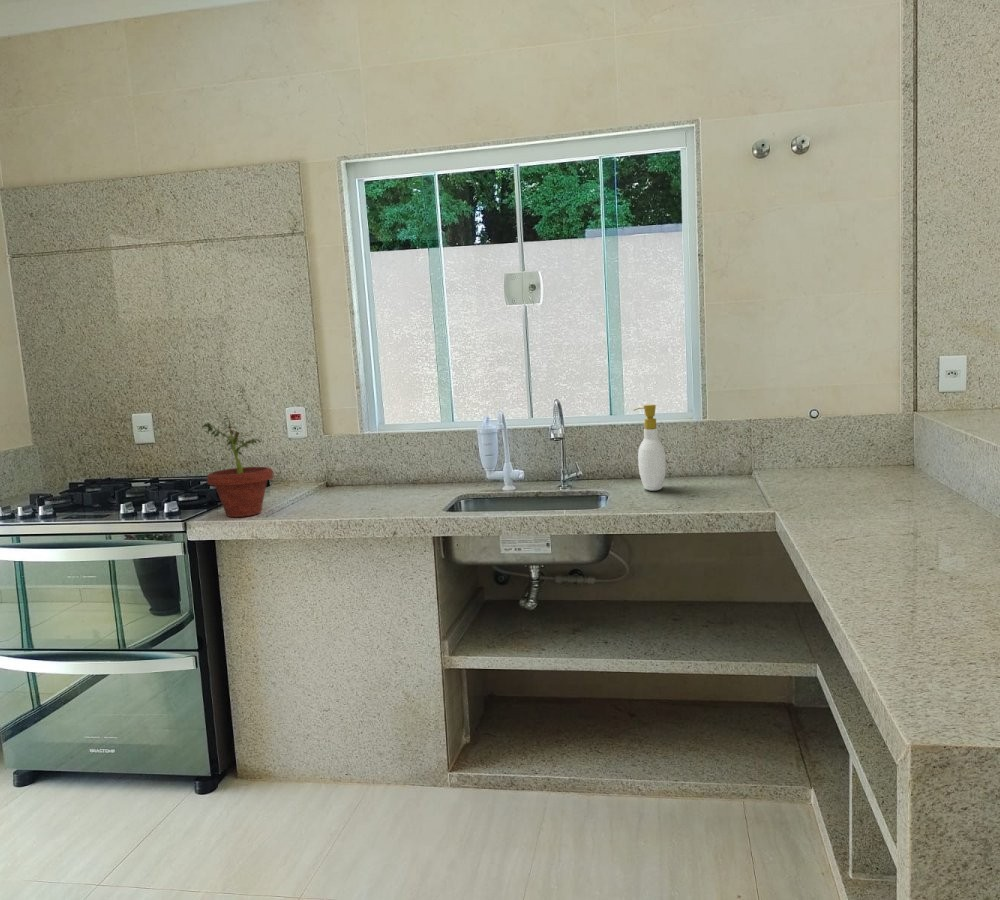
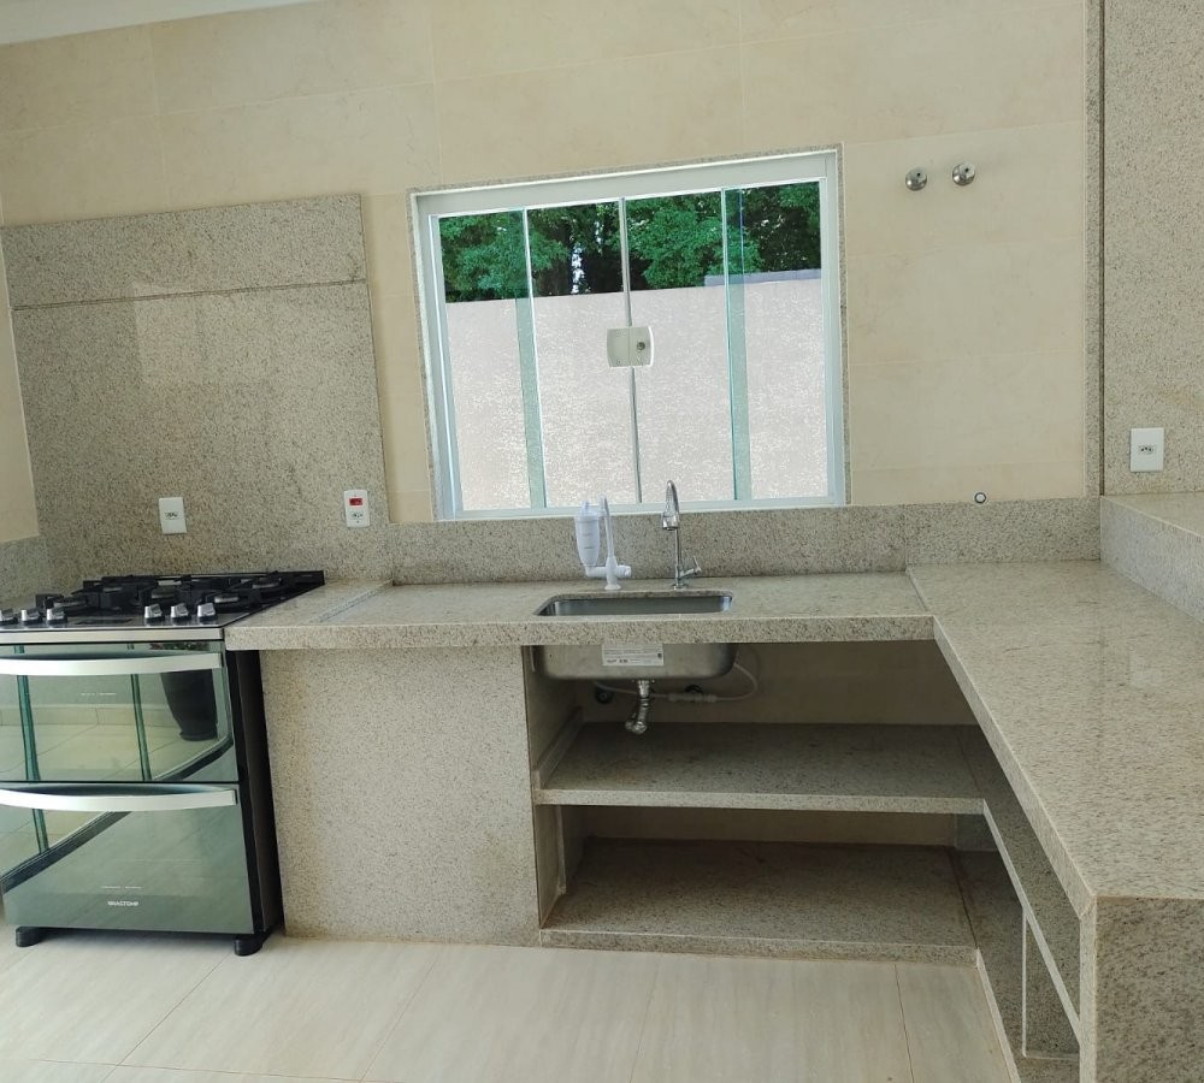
- potted plant (237, 464)
- soap bottle (649, 447)
